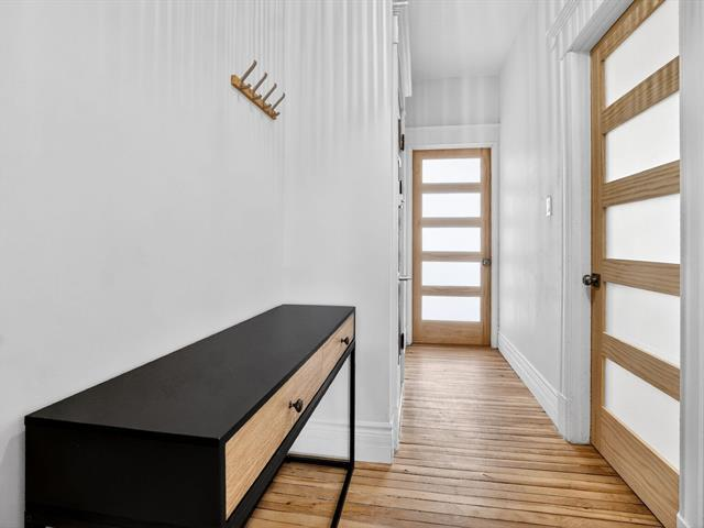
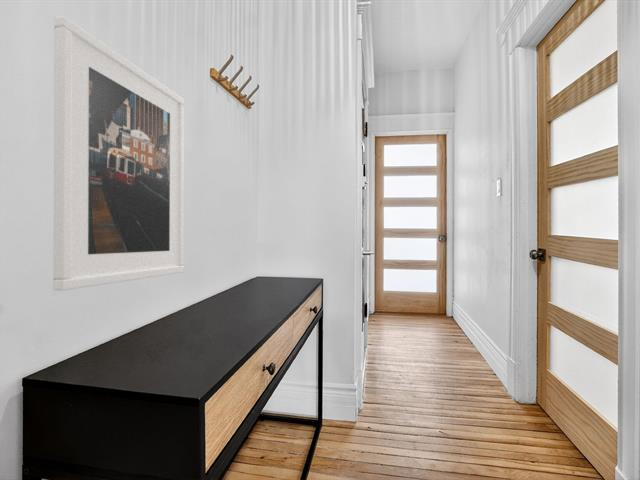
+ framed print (133, 173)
